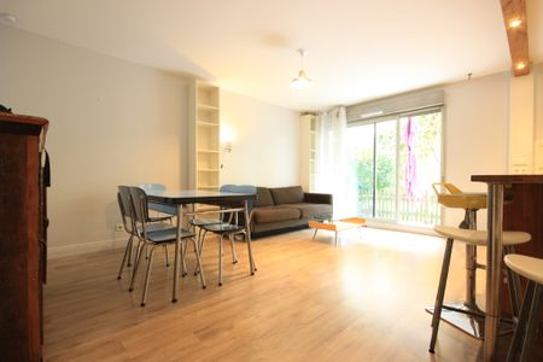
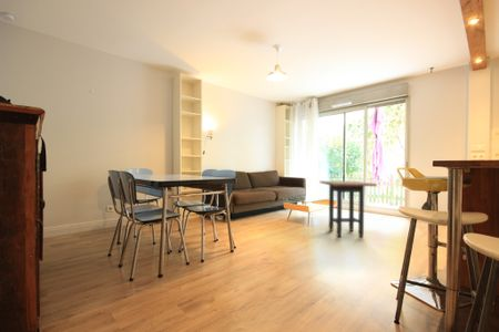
+ side table (349, 208)
